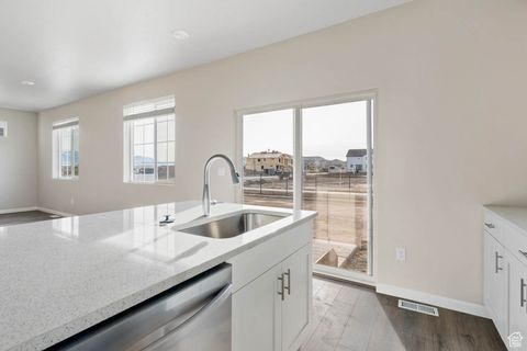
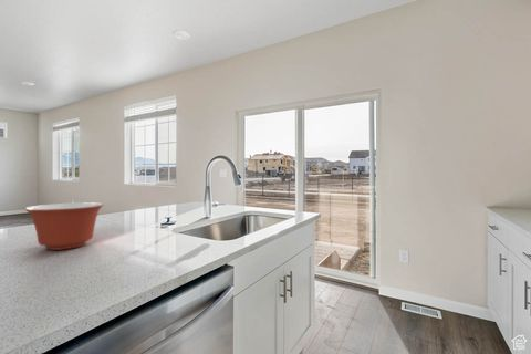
+ mixing bowl (66, 226)
